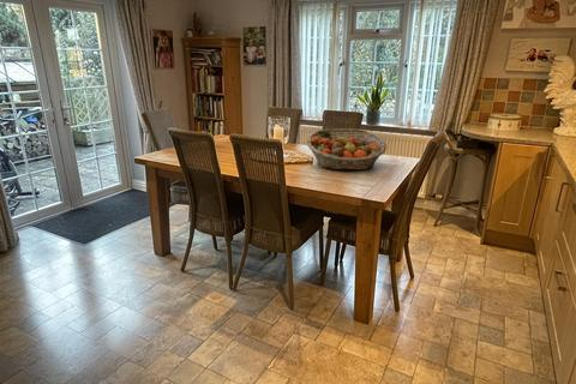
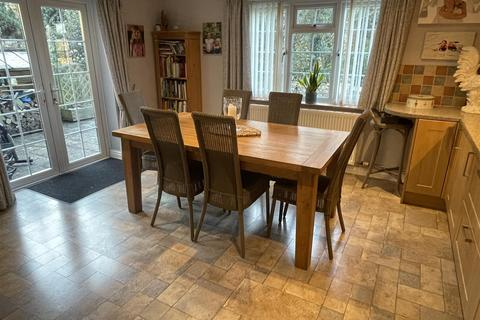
- fruit basket (346, 148)
